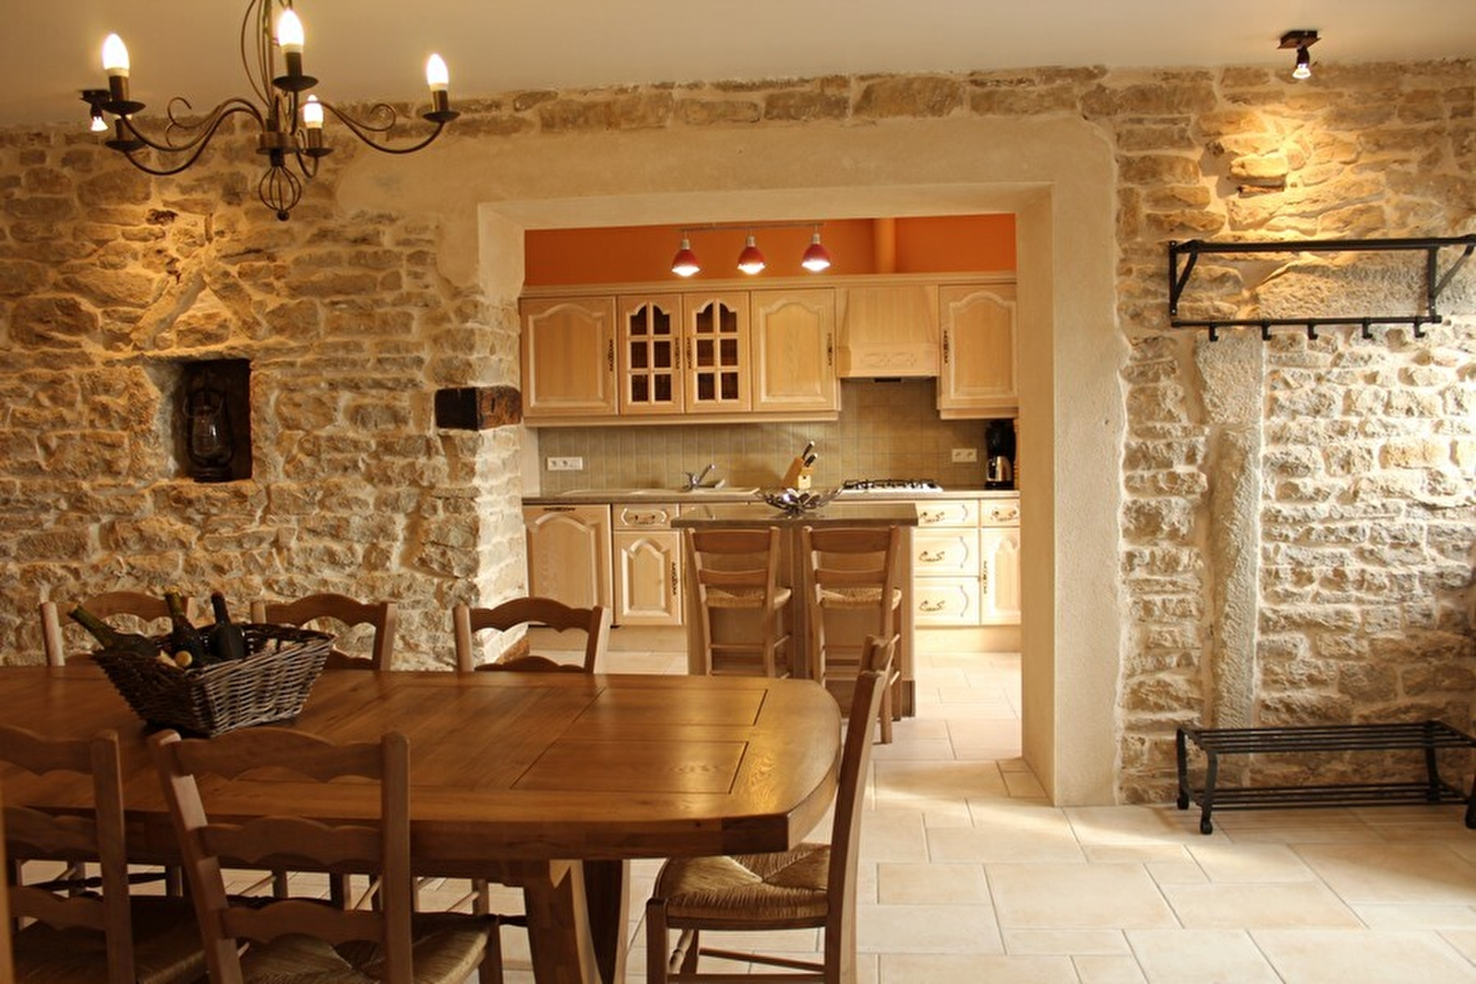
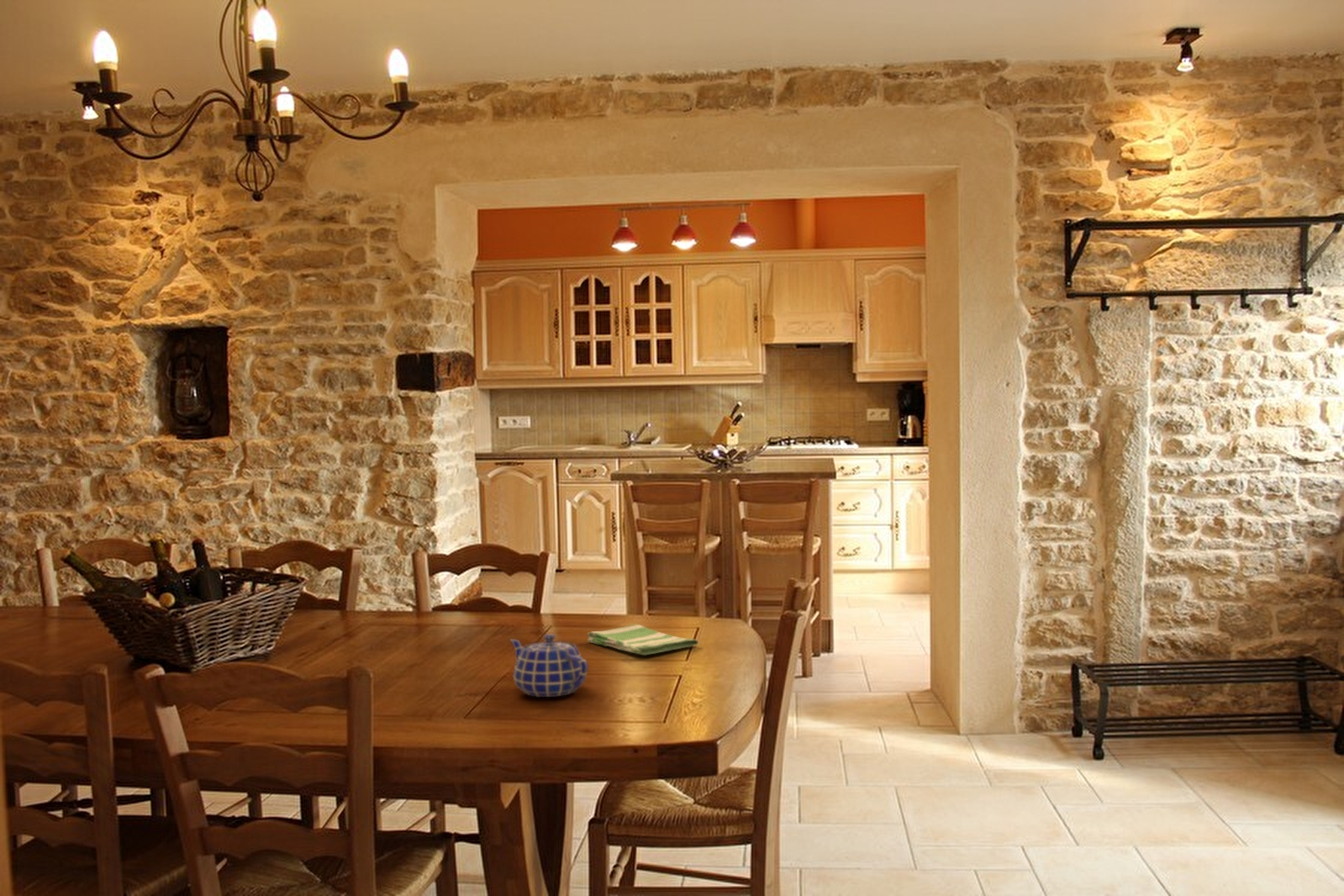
+ teapot (547, 662)
+ dish towel (640, 639)
